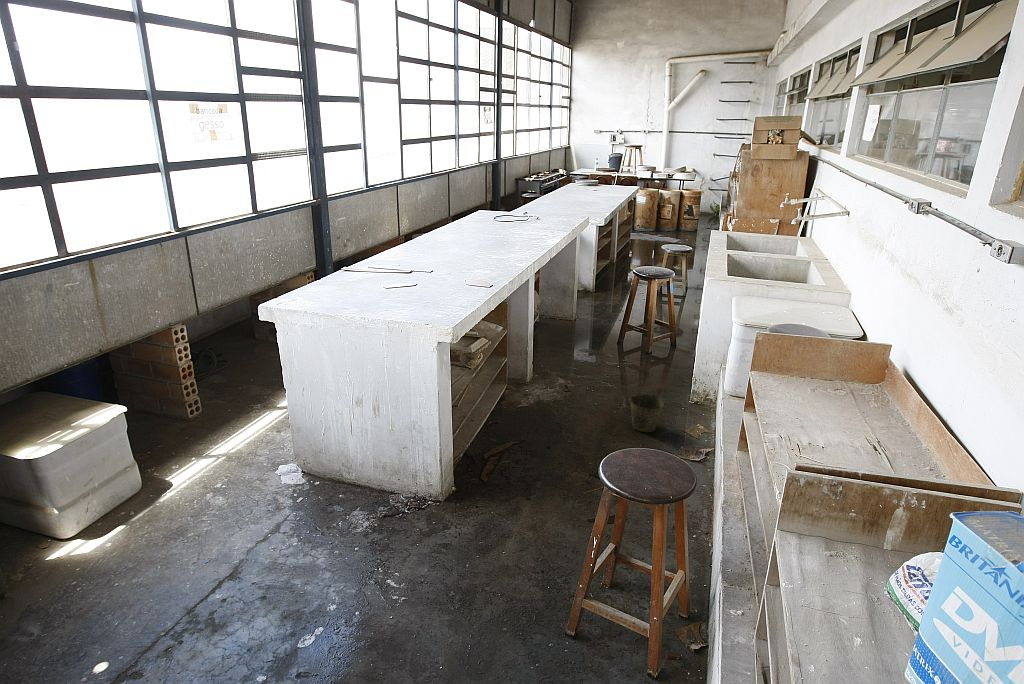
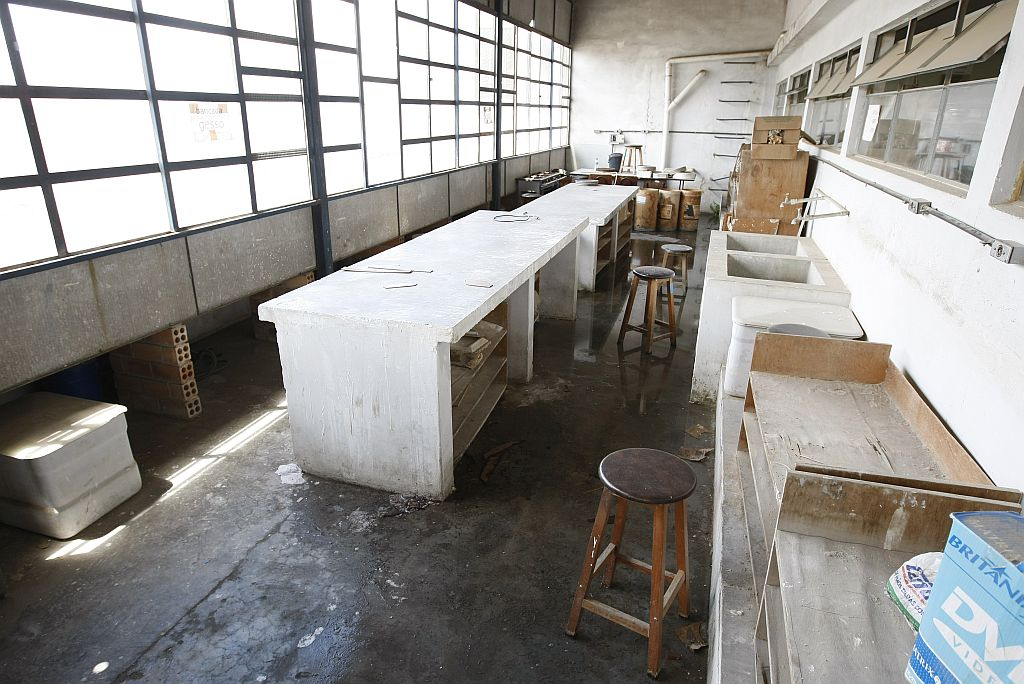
- bucket (645, 405)
